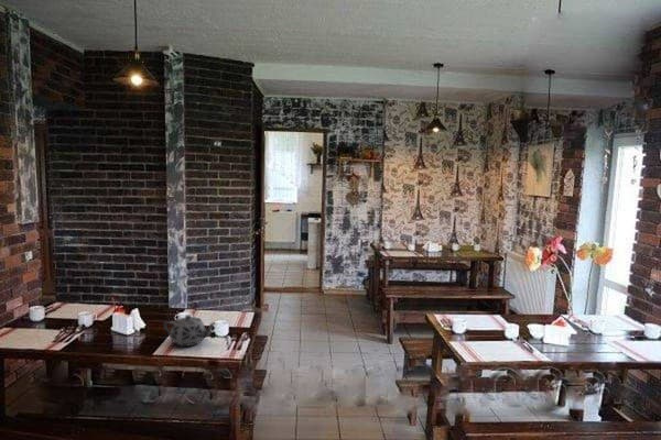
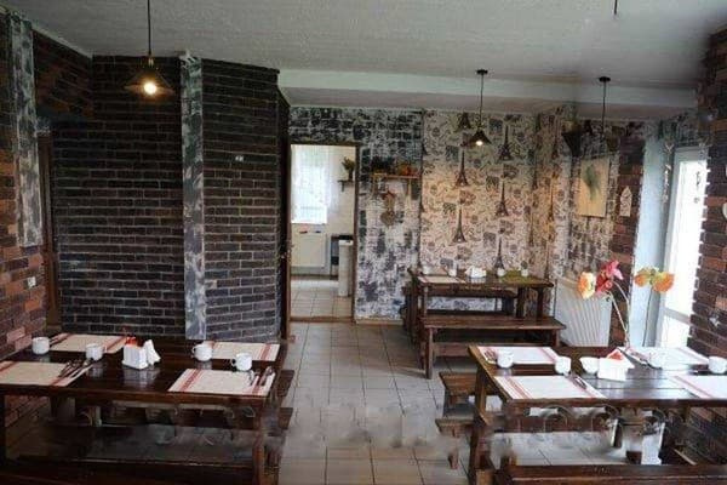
- teapot (189, 329)
